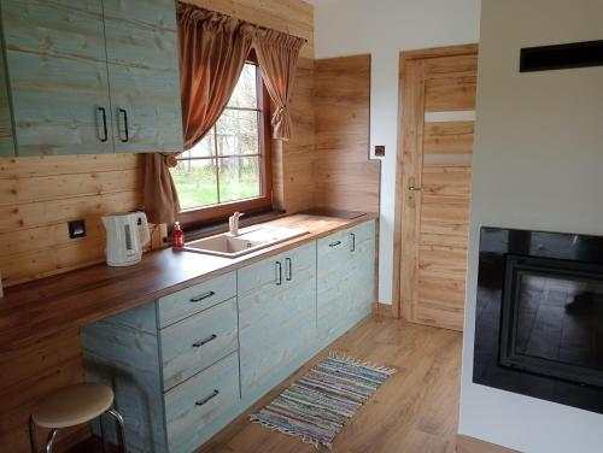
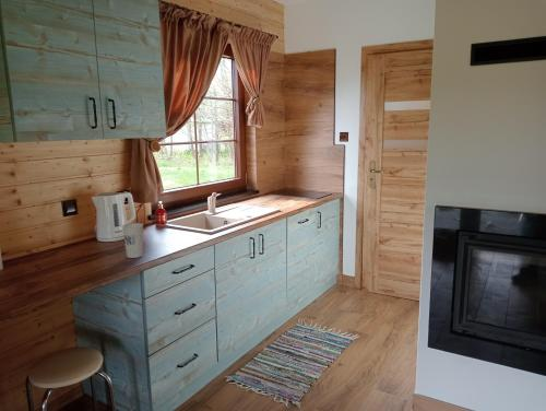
+ cup (133, 240)
